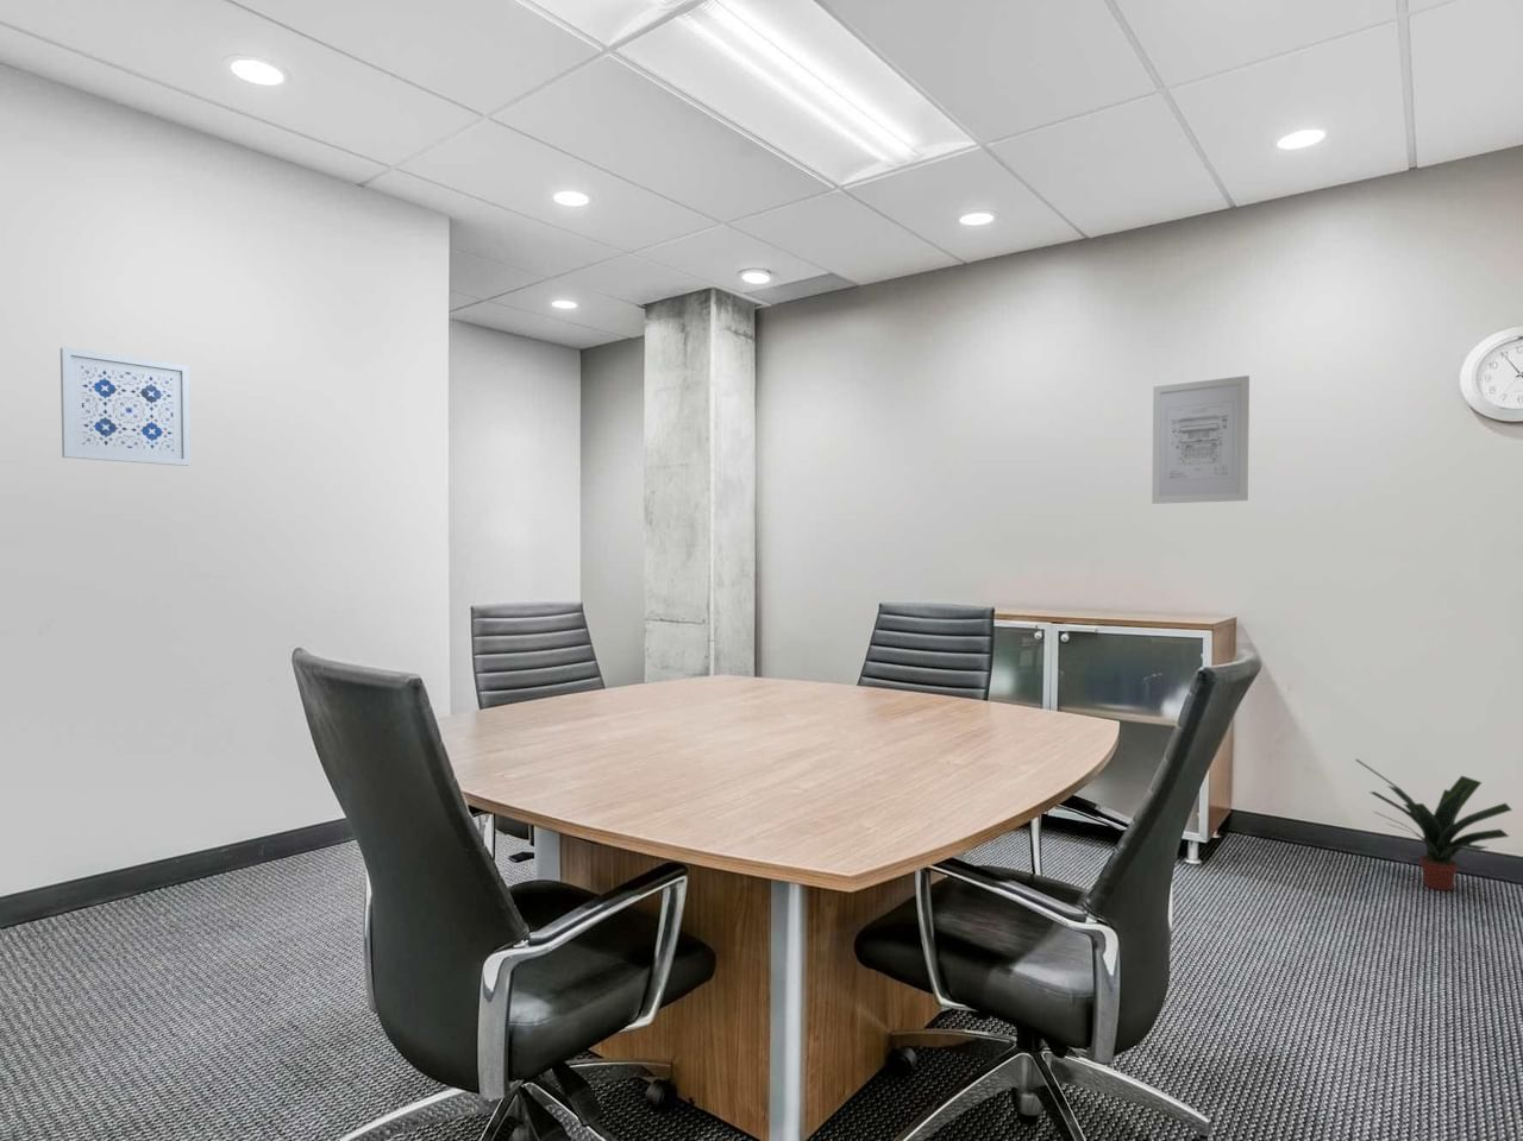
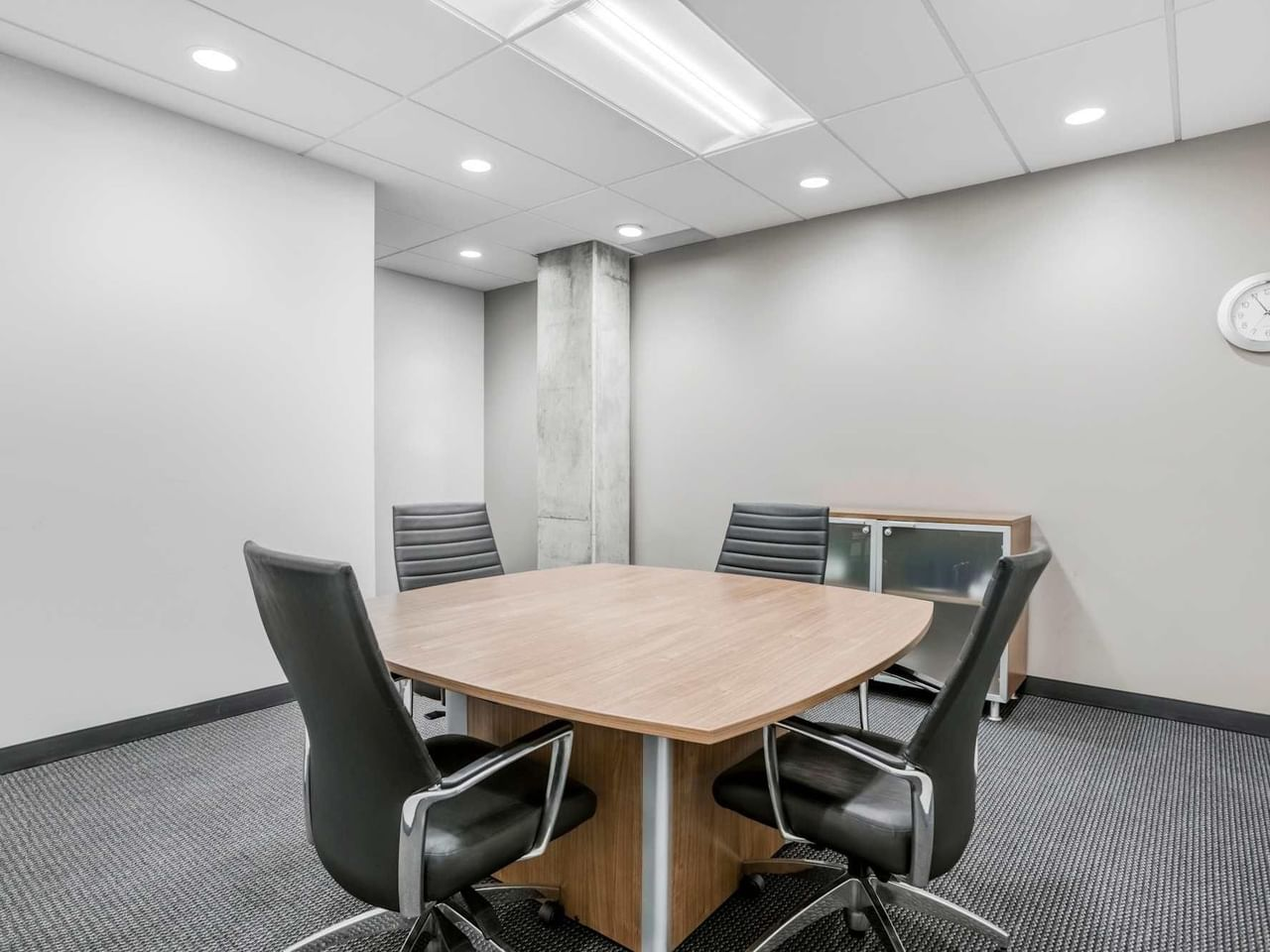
- wall art (1198, 441)
- potted plant (1429, 825)
- wall art (128, 409)
